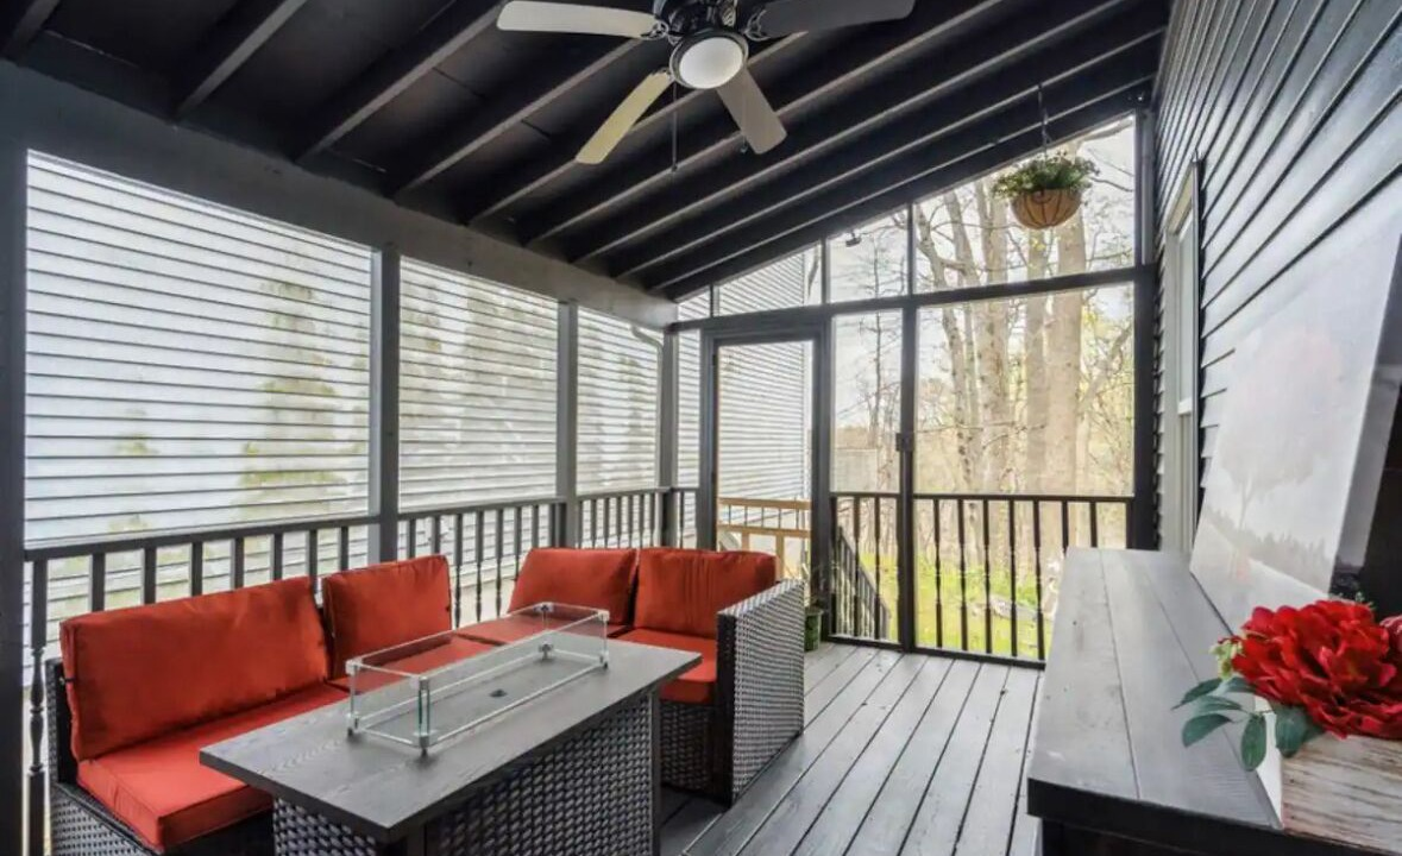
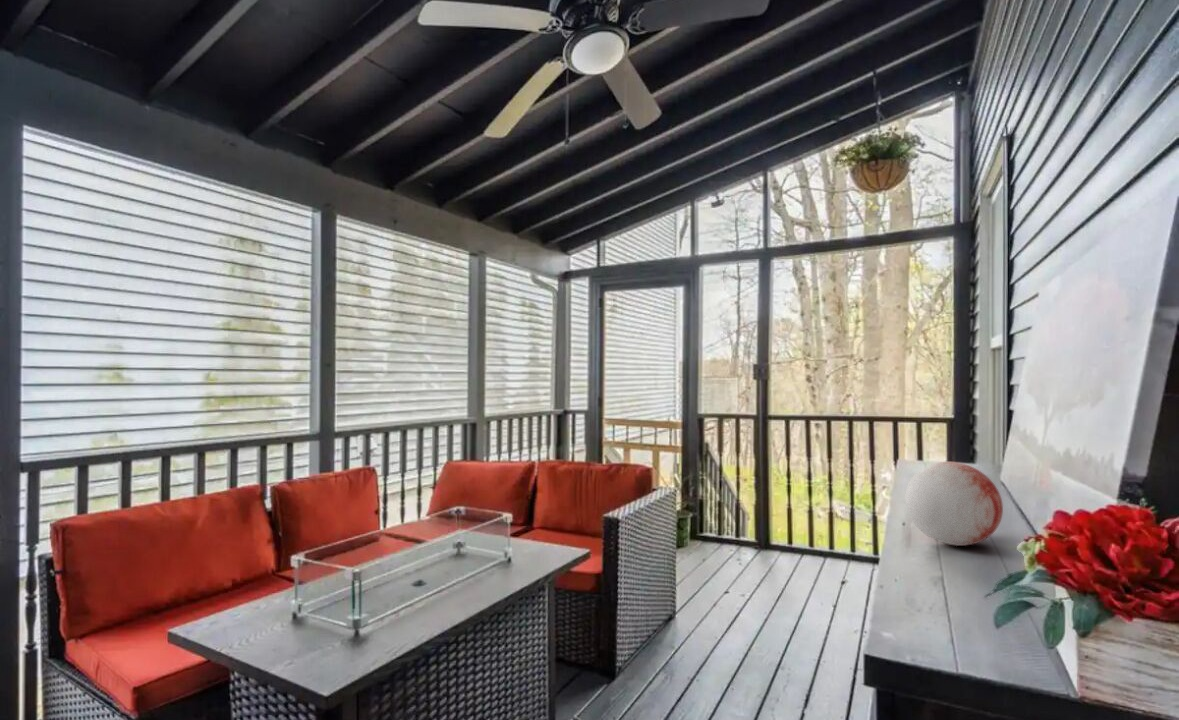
+ decorative orb (951, 503)
